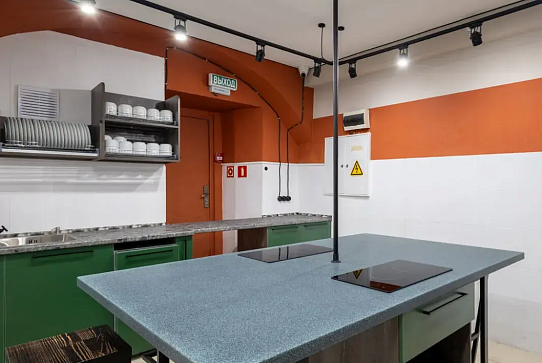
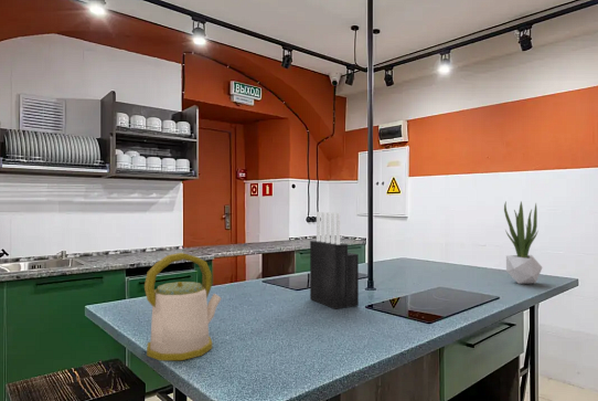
+ kettle (185, 299)
+ knife block (335, 256)
+ potted plant (522, 242)
